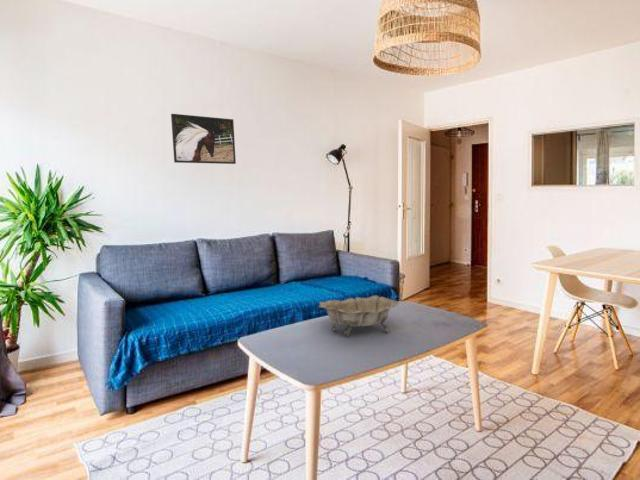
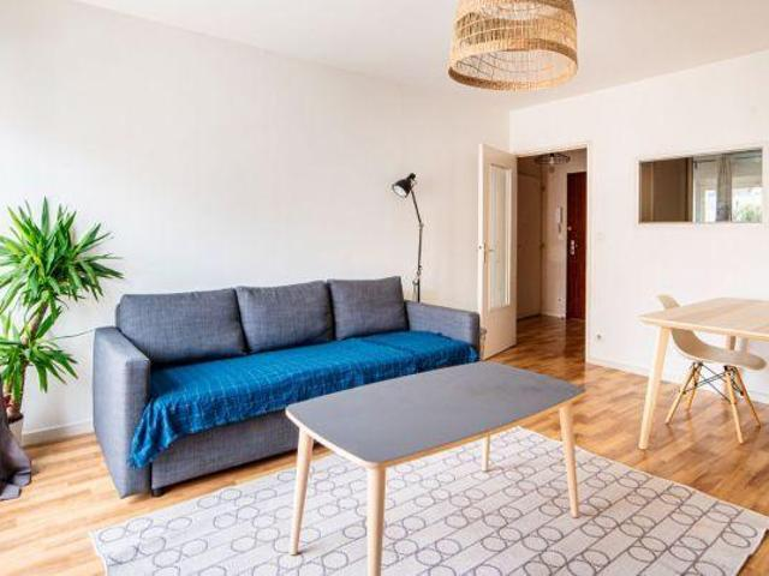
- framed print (204, 140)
- decorative bowl (359, 315)
